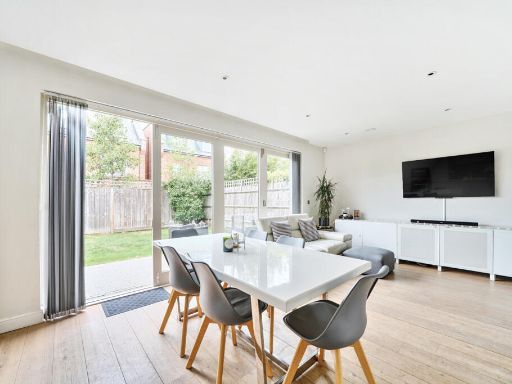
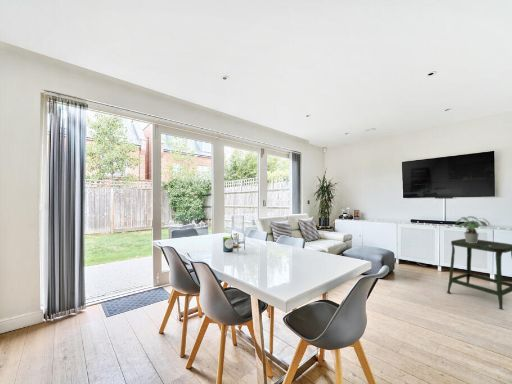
+ stool (482, 276)
+ potted plant (470, 229)
